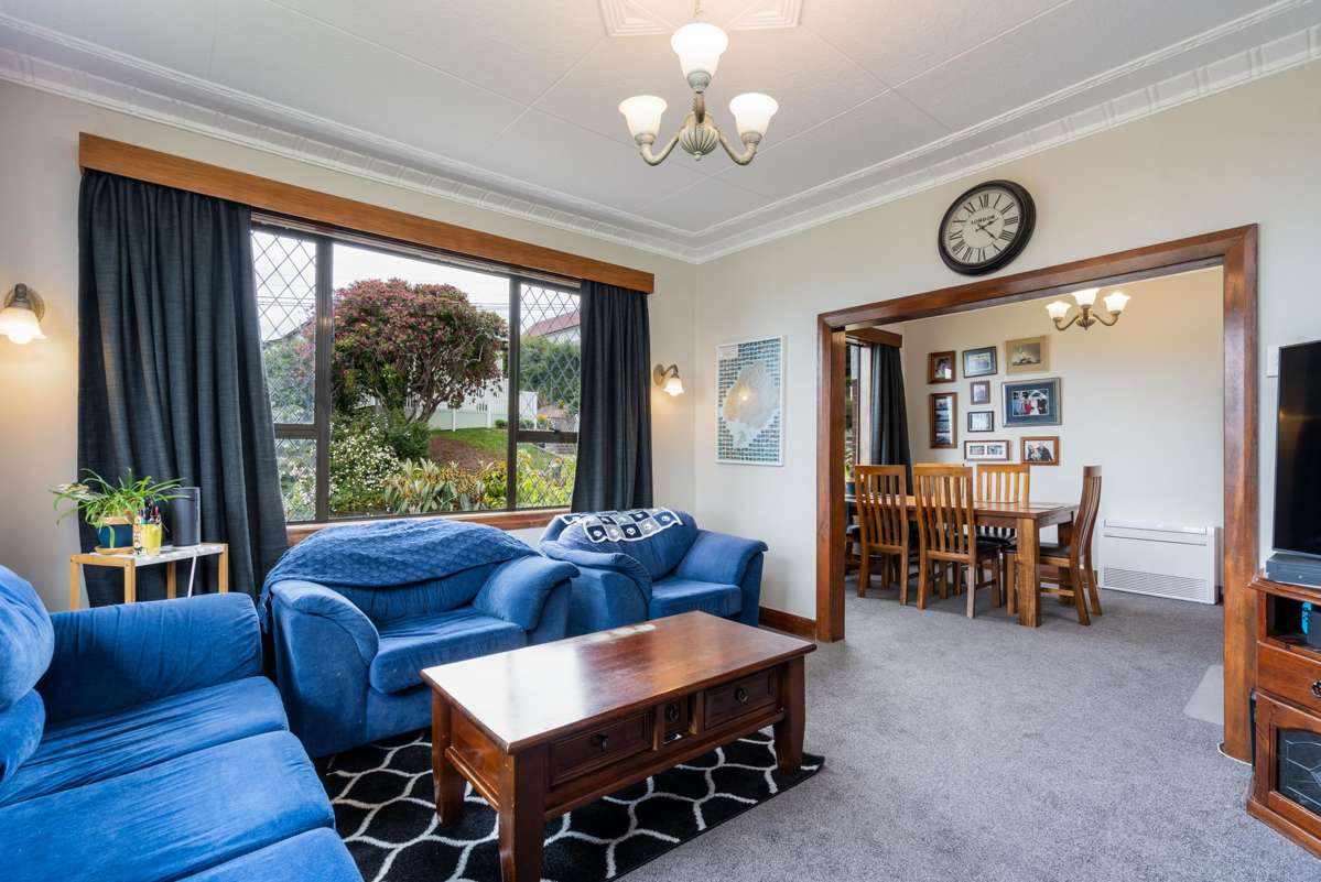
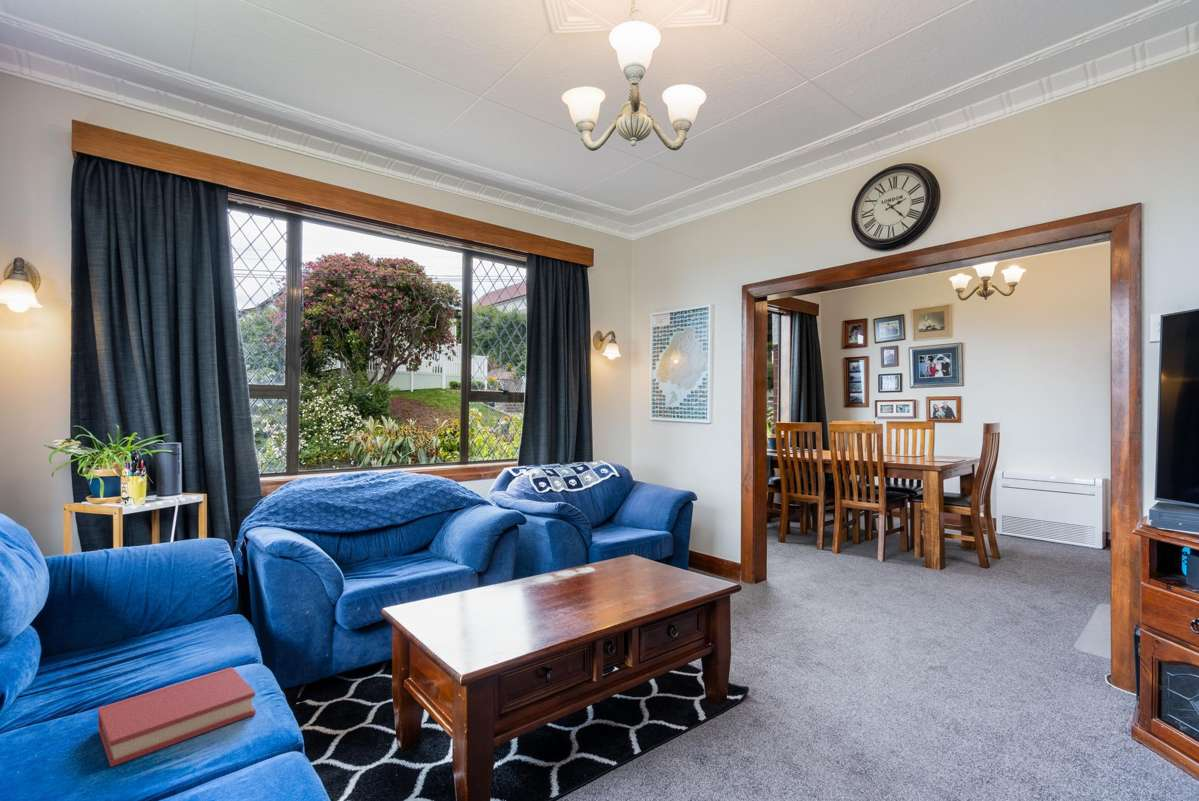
+ hardback book (178, 710)
